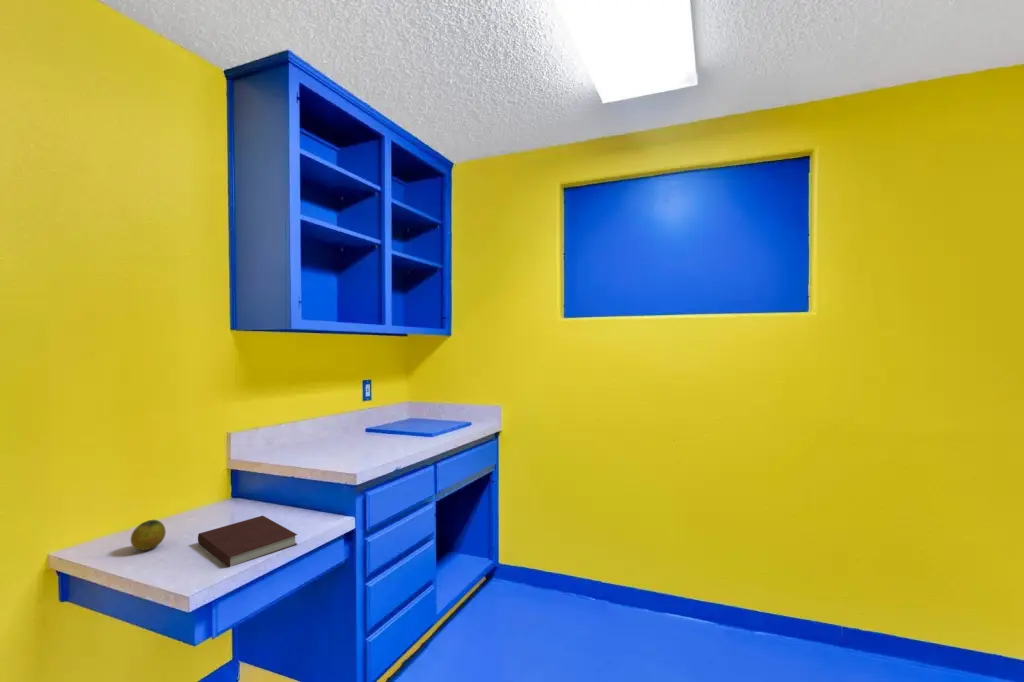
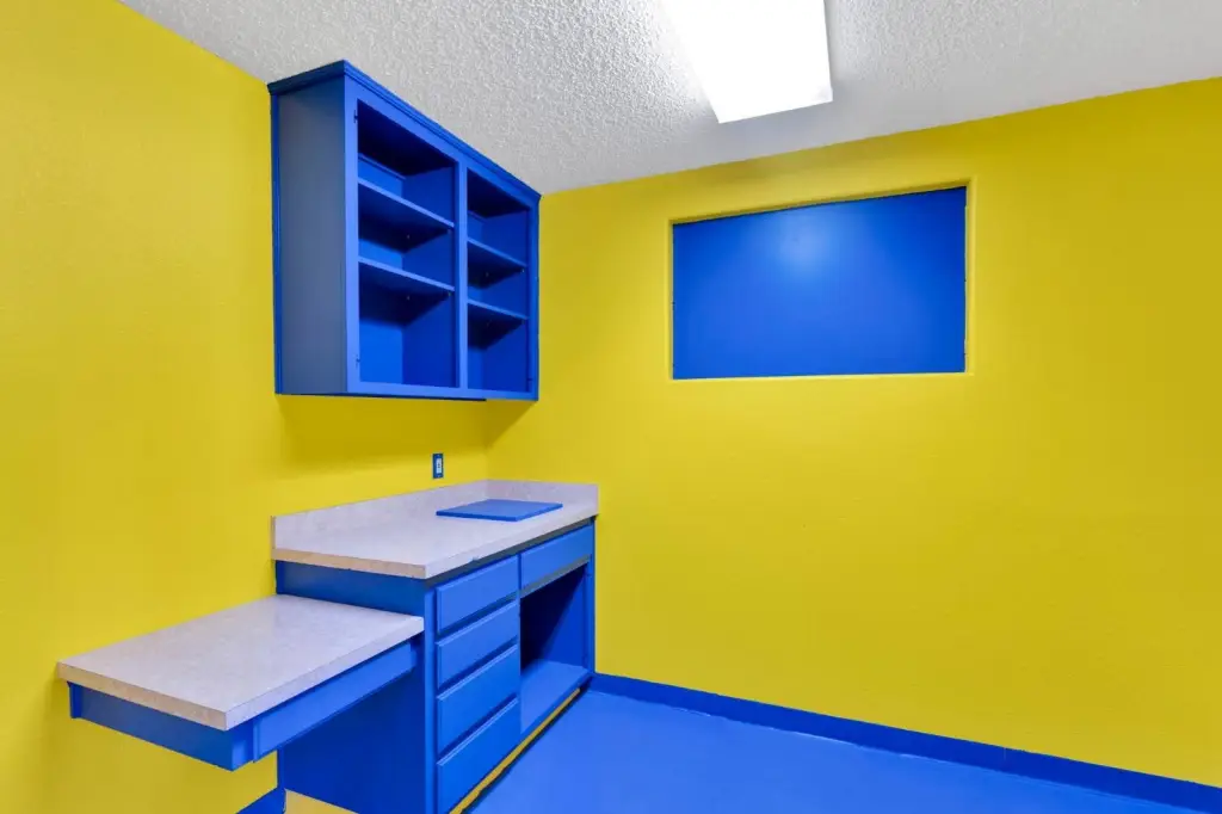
- notebook (247, 539)
- fruit (148, 535)
